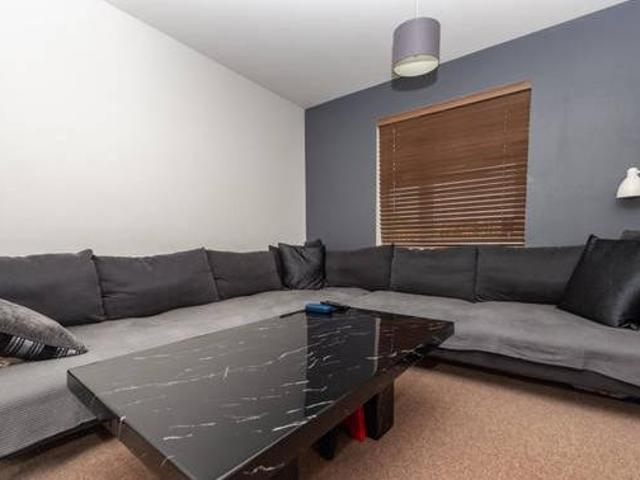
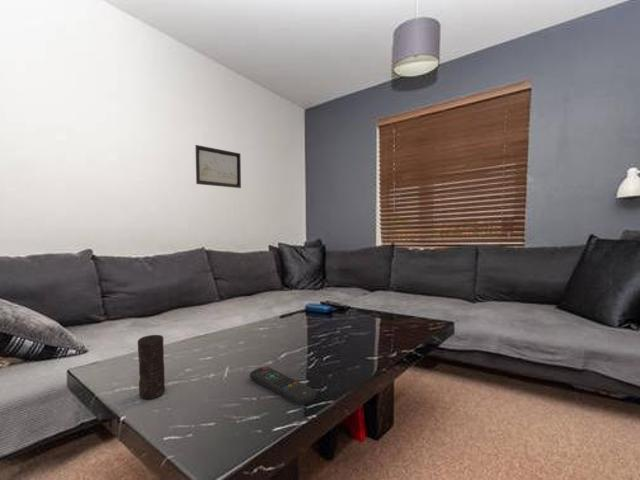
+ remote control (281, 383)
+ wall art (219, 167)
+ candle (151, 366)
